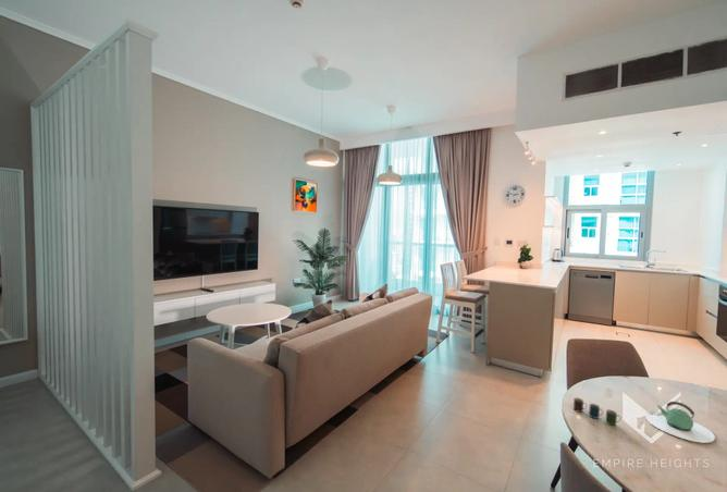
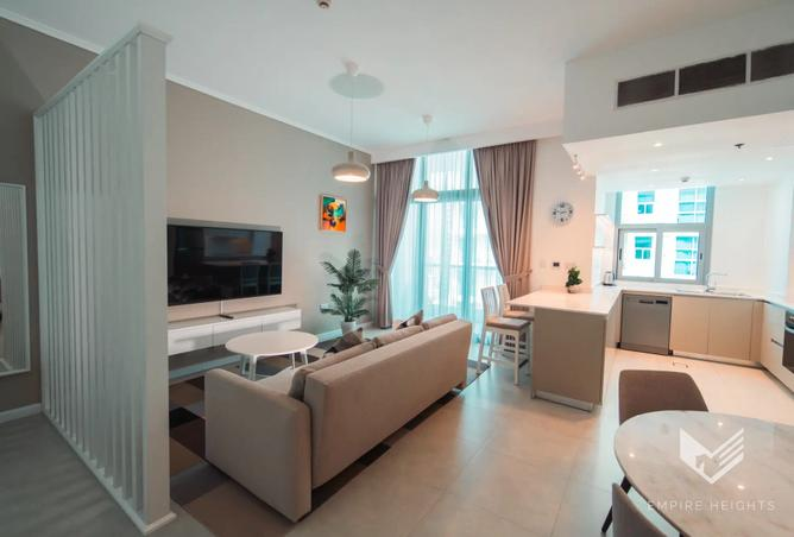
- cup (596, 407)
- teapot (679, 414)
